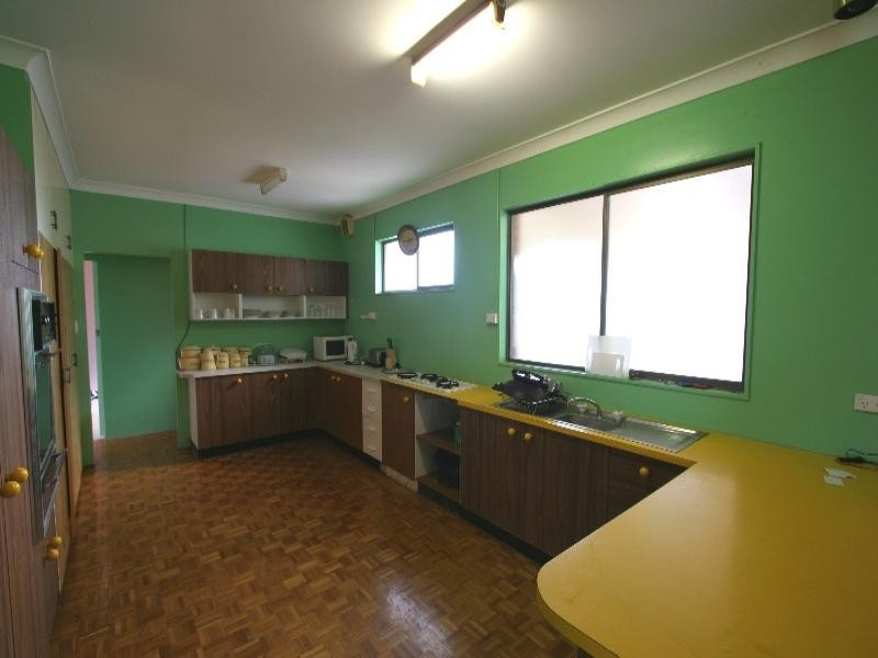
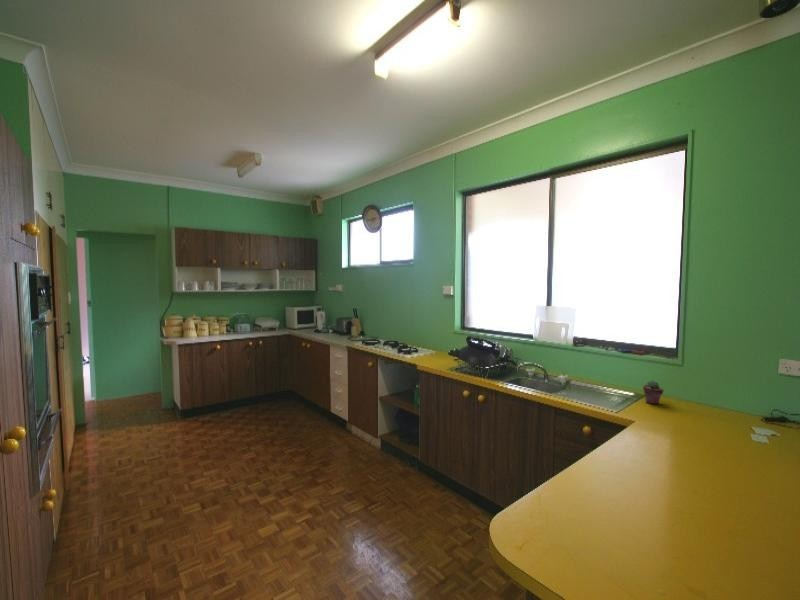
+ potted succulent (652, 391)
